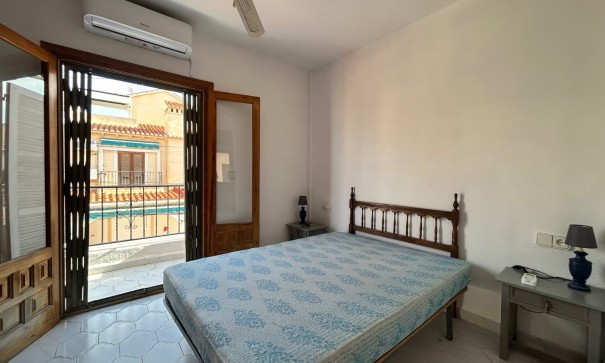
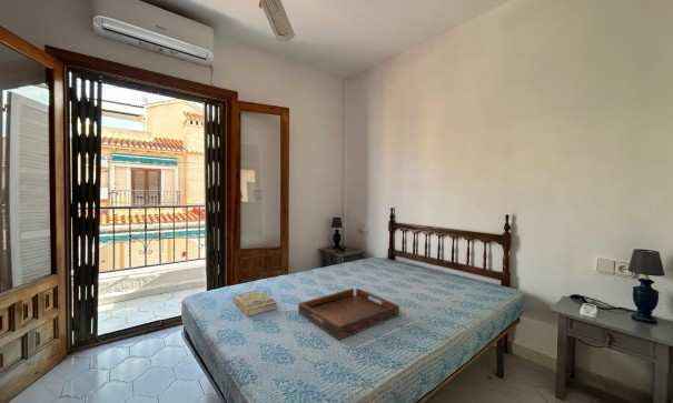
+ serving tray (348, 309)
+ book (254, 301)
